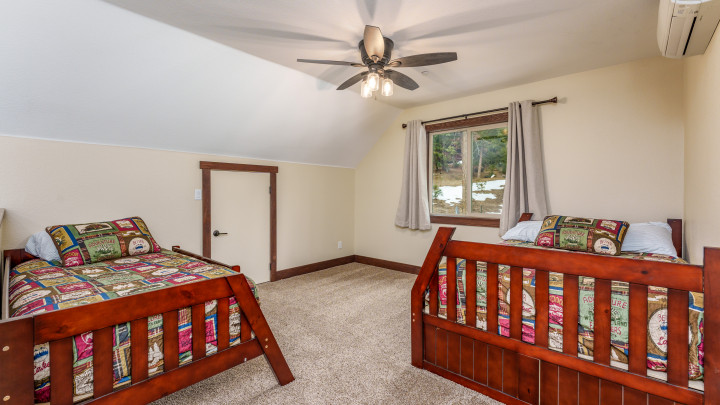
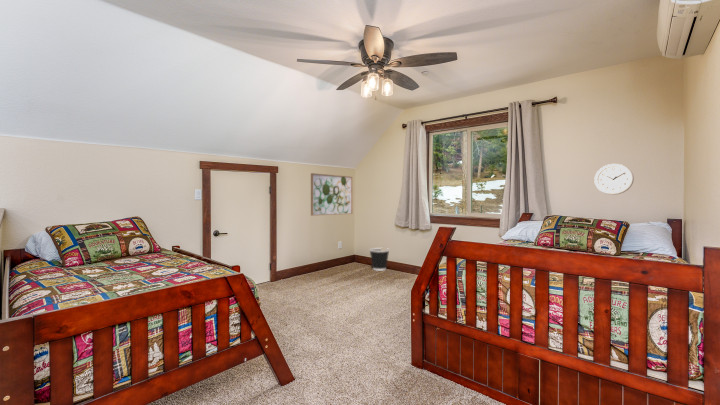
+ wastebasket (379, 259)
+ wall clock (613, 179)
+ wall art (333, 194)
